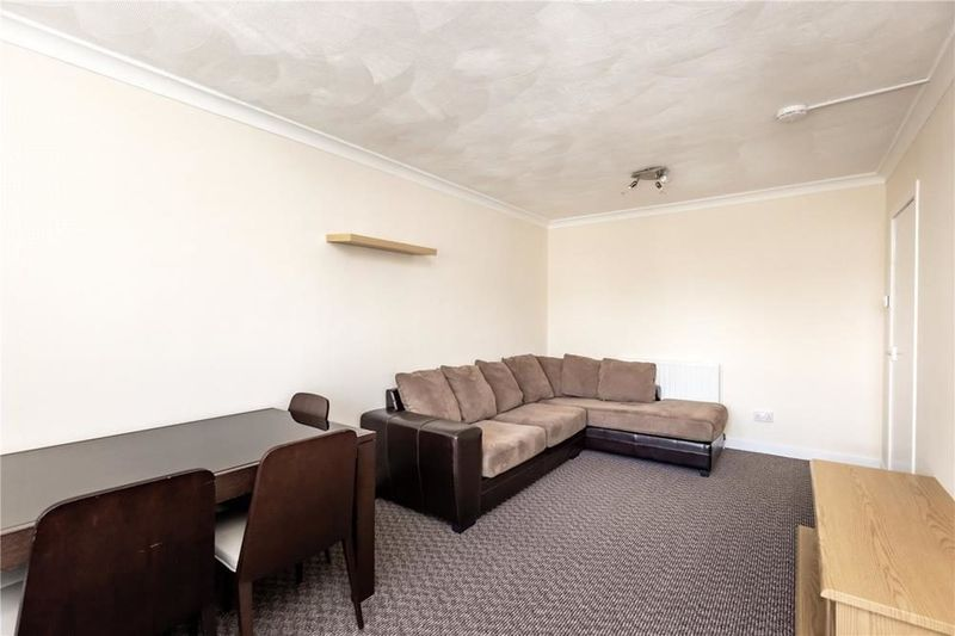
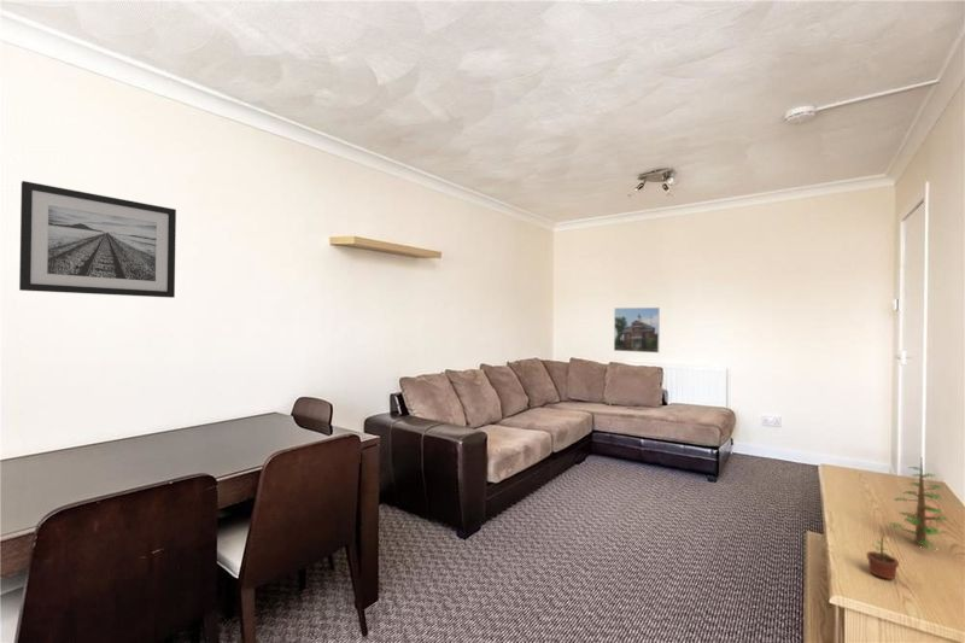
+ plant (917, 499)
+ wall art (105, 245)
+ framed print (636, 329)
